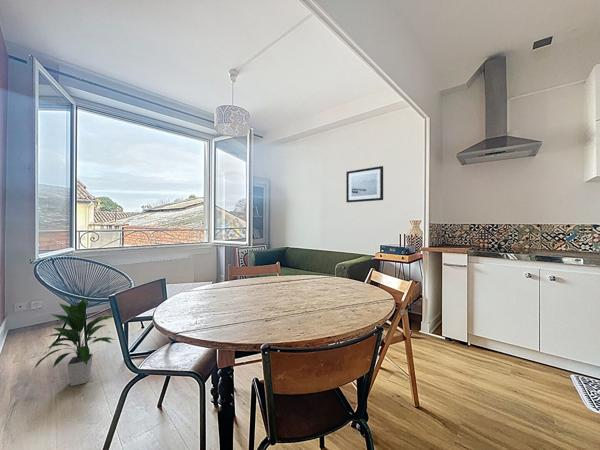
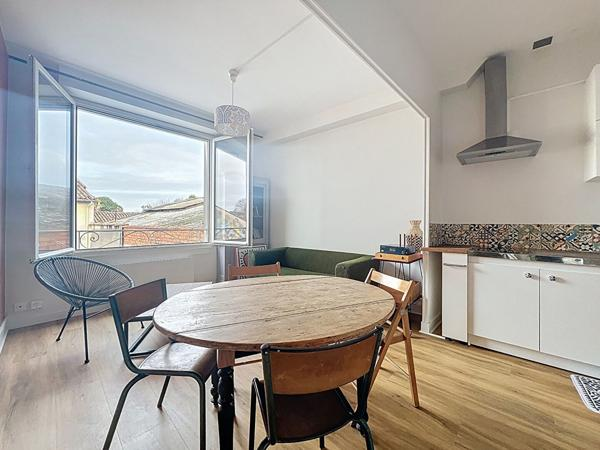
- indoor plant (77, 339)
- wall art (363, 185)
